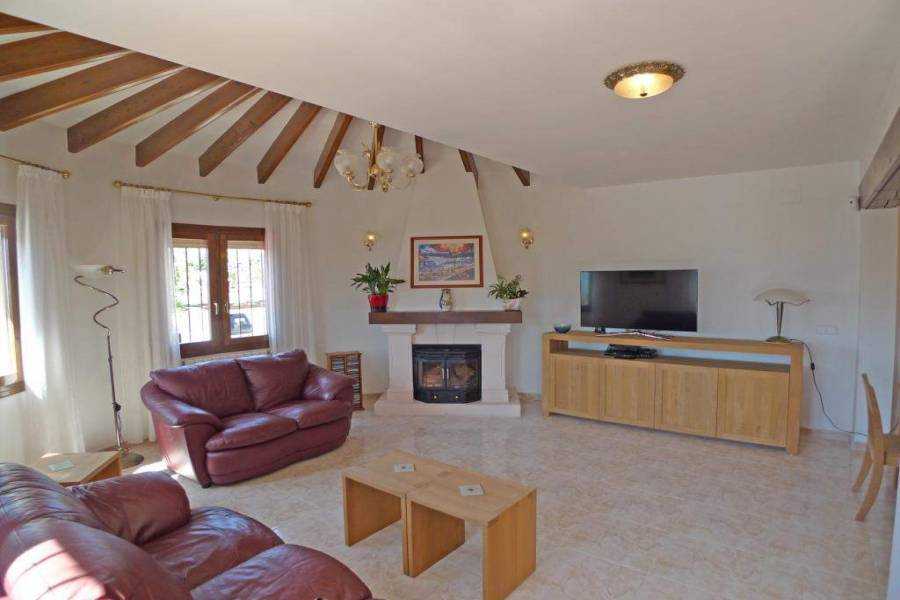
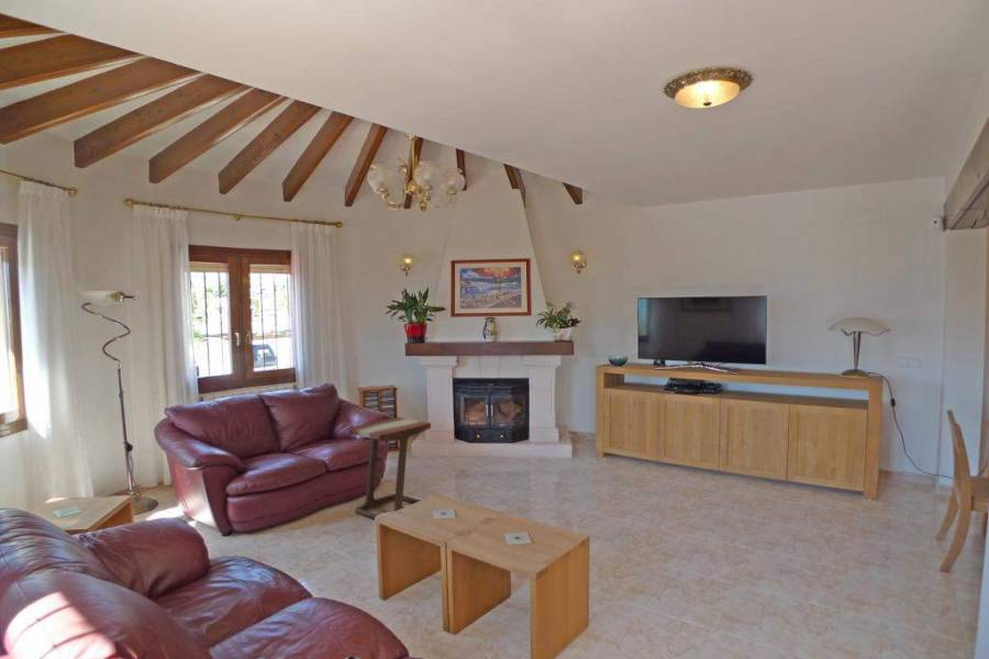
+ side table (398, 466)
